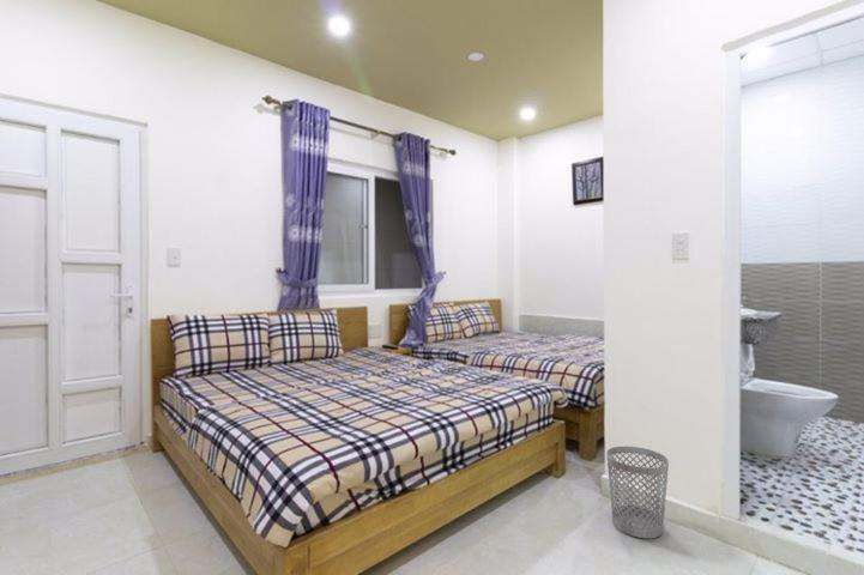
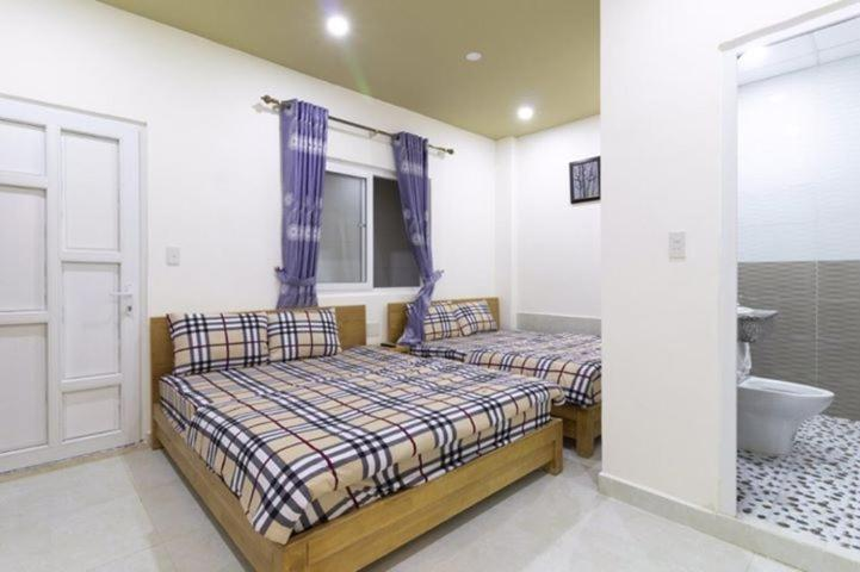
- wastebasket (636, 490)
